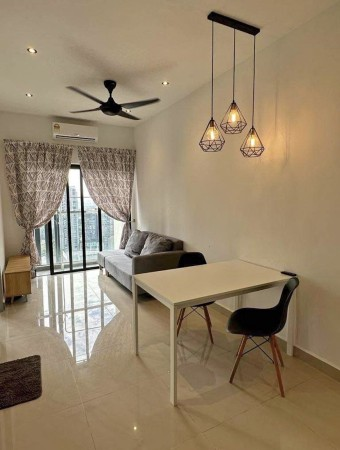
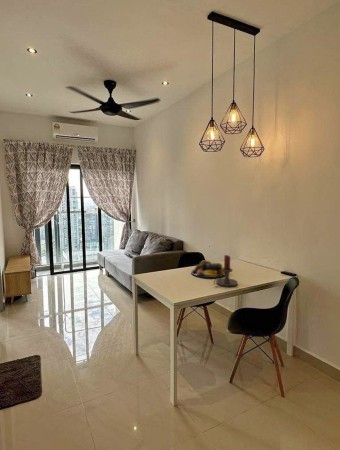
+ fruit bowl (208, 266)
+ candle holder (224, 269)
